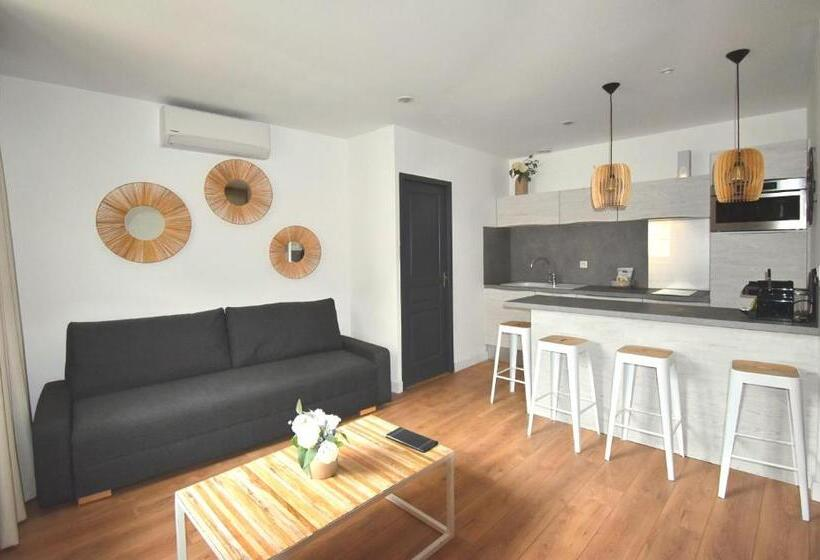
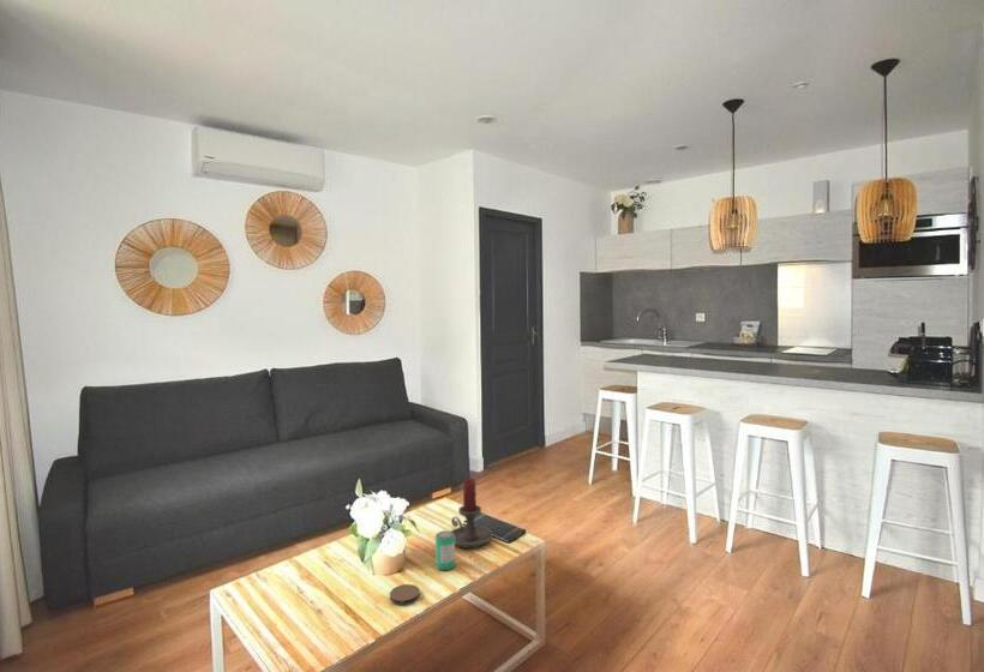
+ coaster (404, 594)
+ beverage can (445, 550)
+ candle holder (466, 508)
